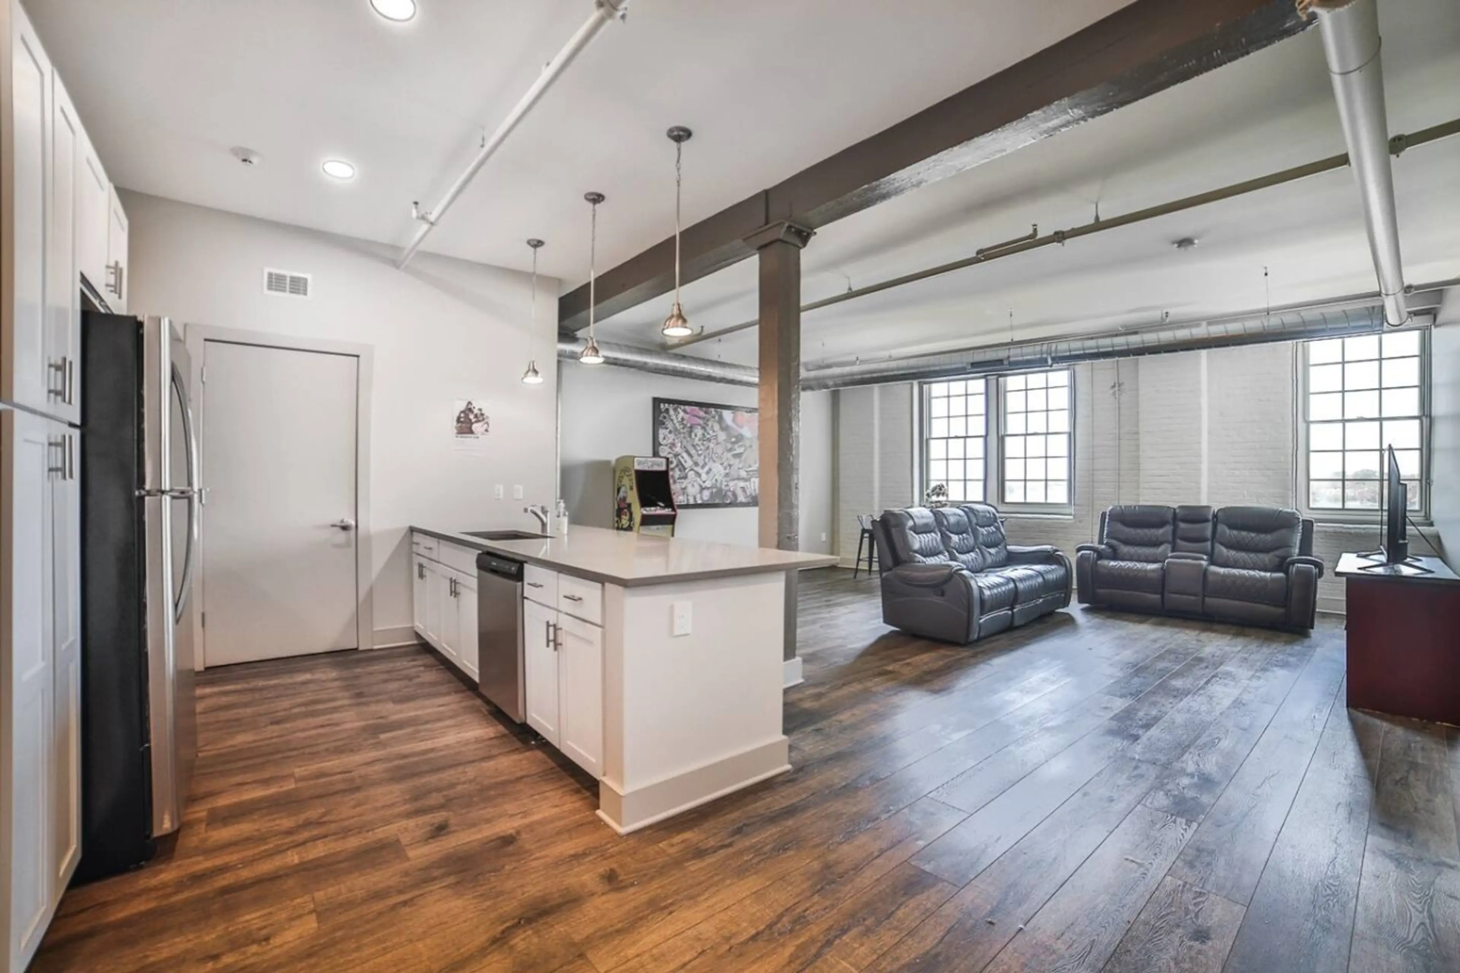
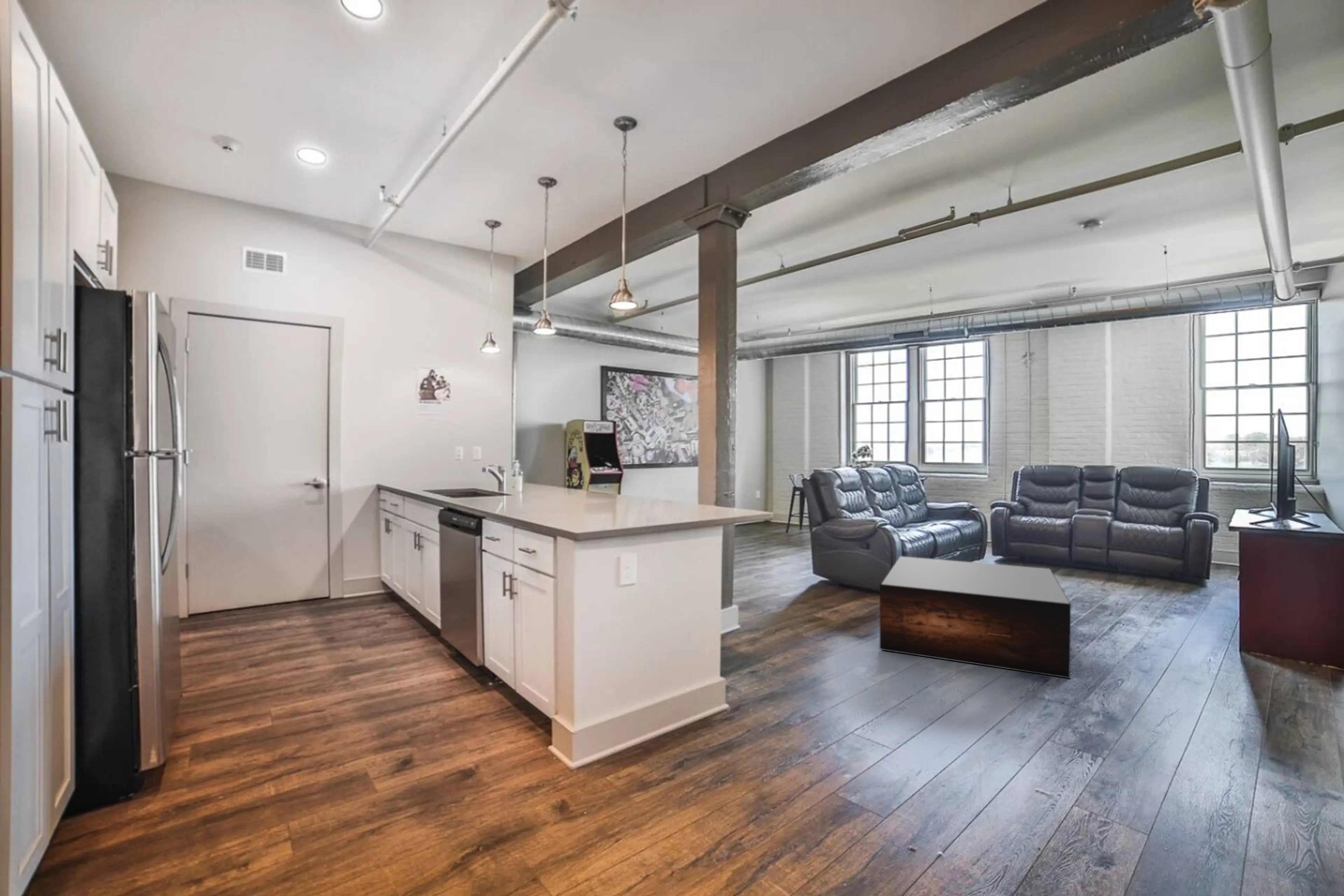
+ coffee table (970, 607)
